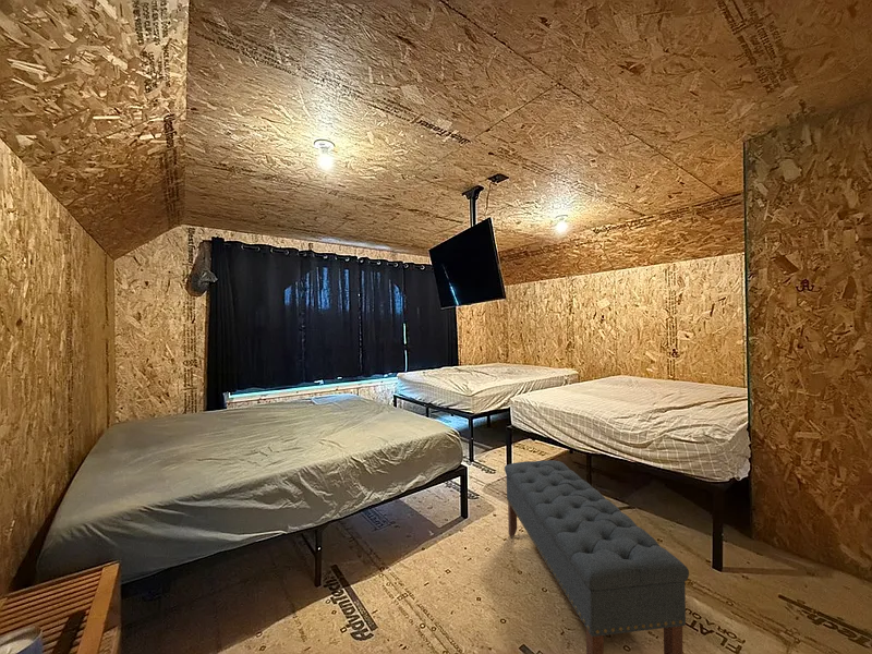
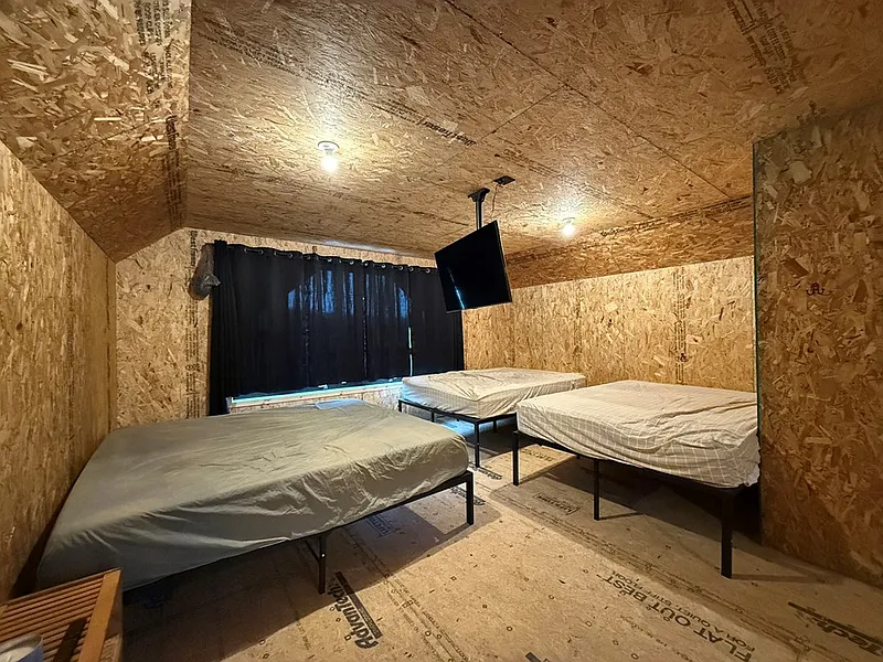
- bench (571, 542)
